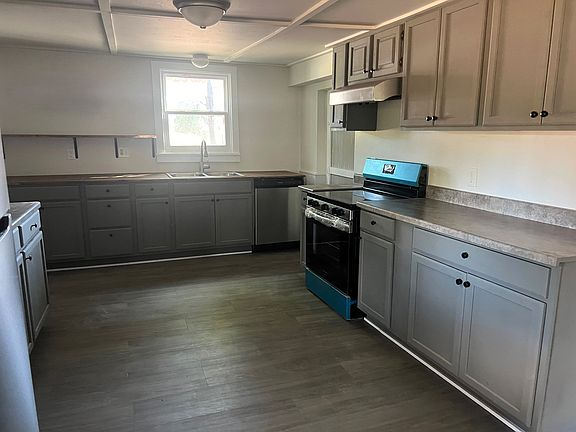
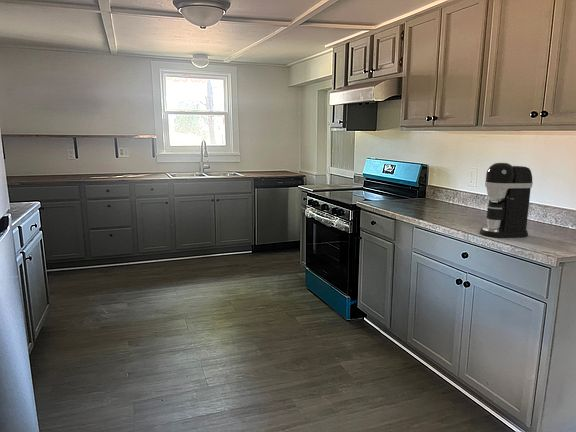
+ coffee maker (506, 198)
